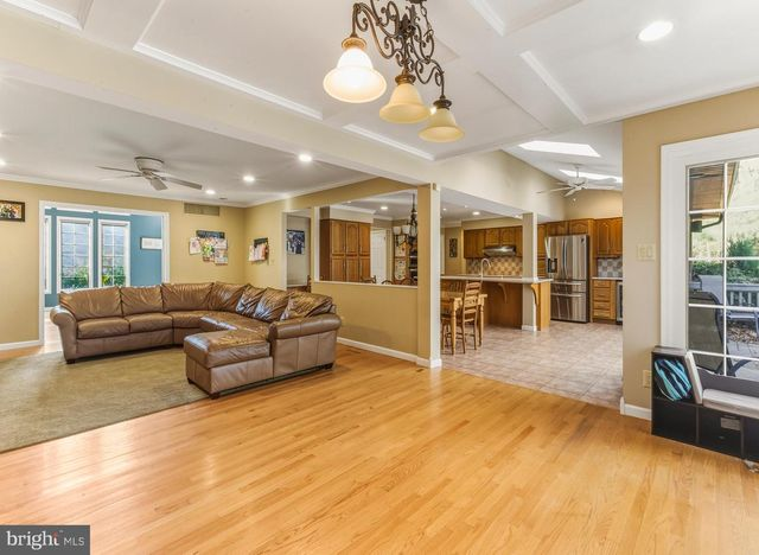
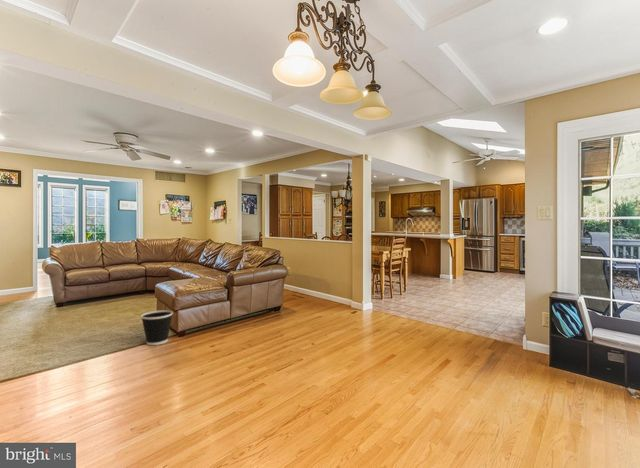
+ wastebasket (157, 327)
